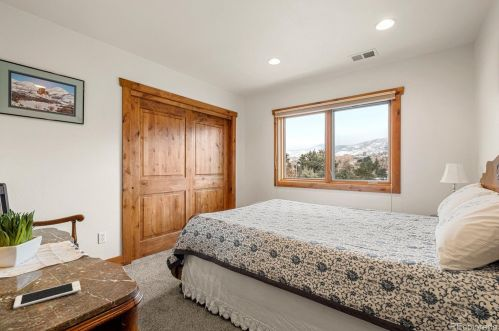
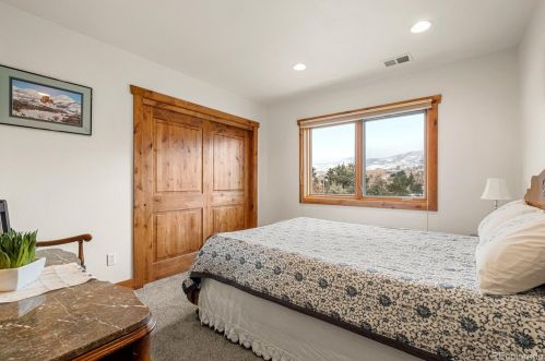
- cell phone (49, 293)
